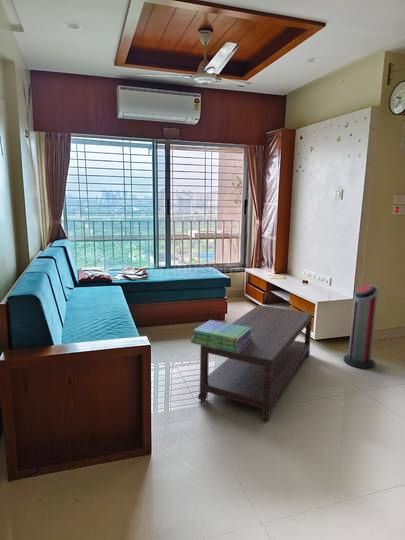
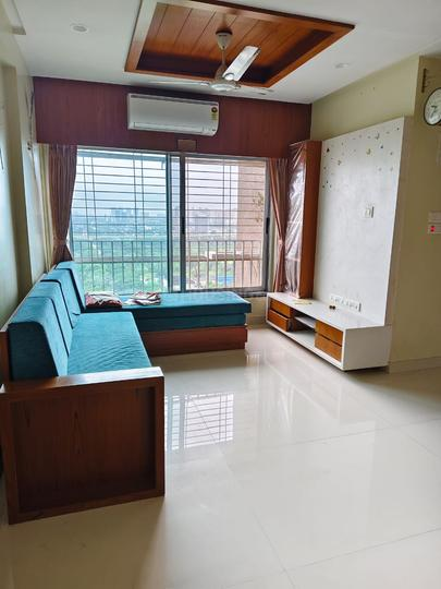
- coffee table (262, 350)
- stack of books (222, 335)
- air purifier (362, 324)
